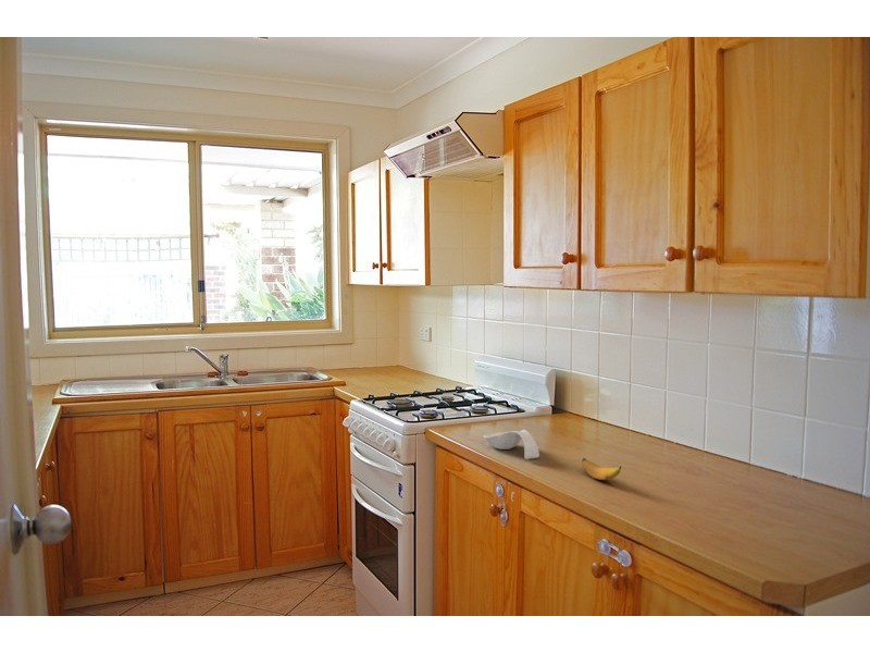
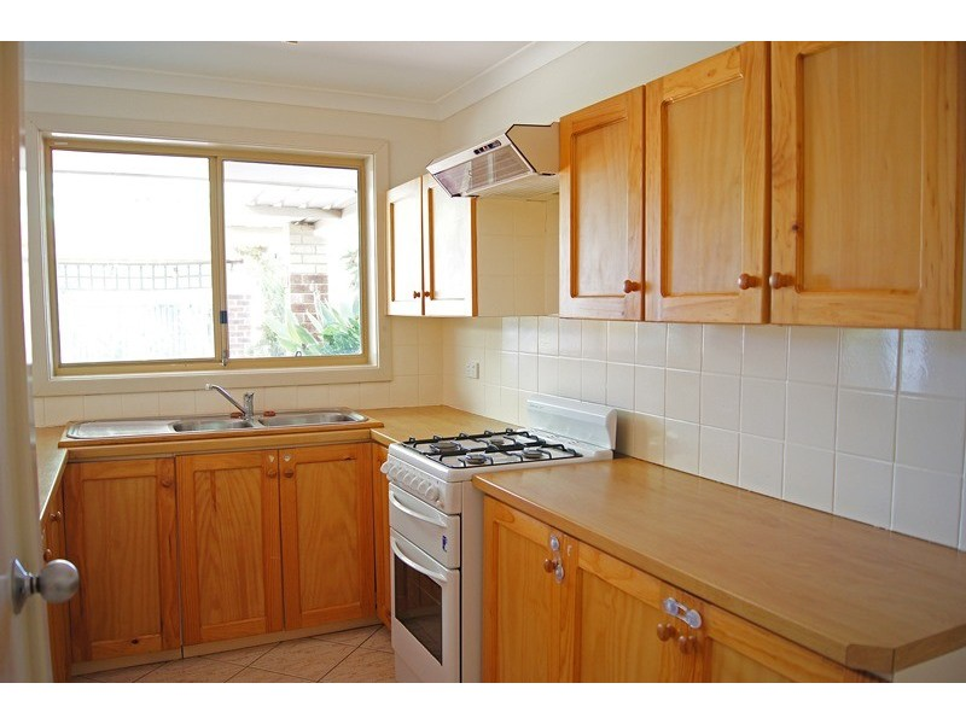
- spoon rest (512, 439)
- banana (600, 468)
